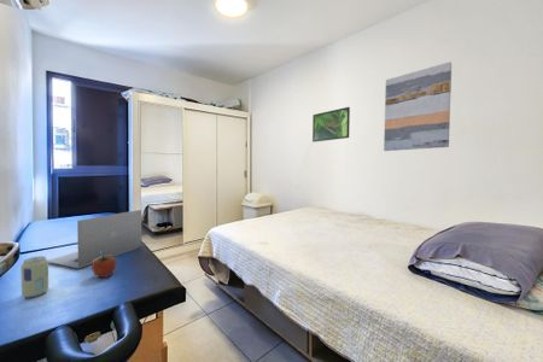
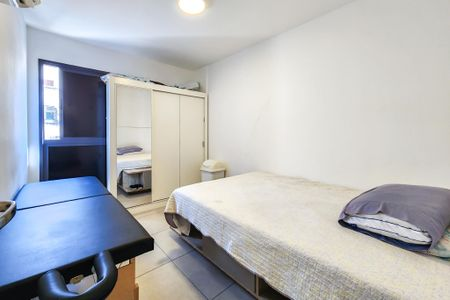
- apple (104, 263)
- wall art (414, 110)
- beverage can (35, 276)
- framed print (329, 125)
- laptop (98, 233)
